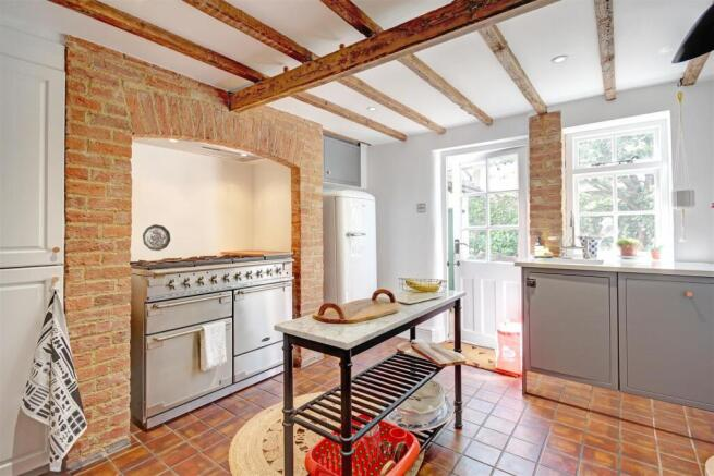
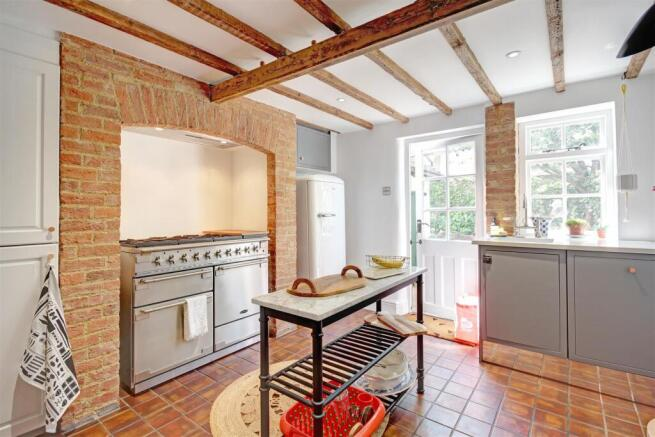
- decorative plate (156, 237)
